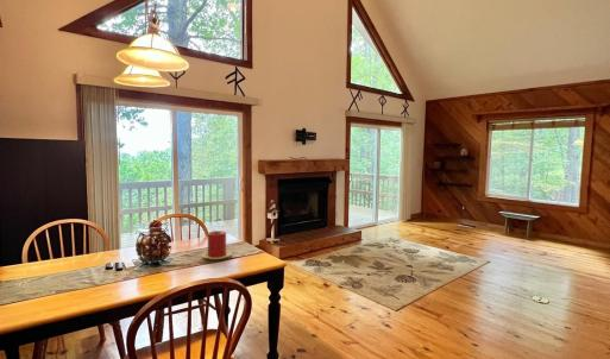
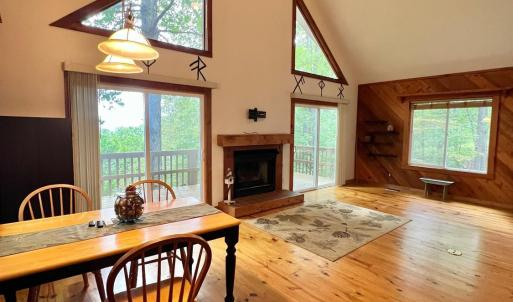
- candle (216, 244)
